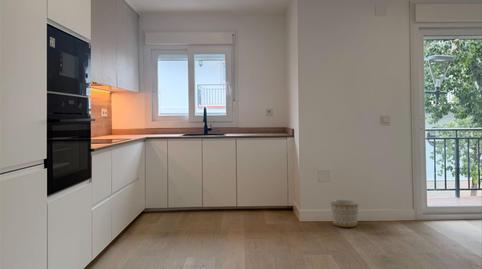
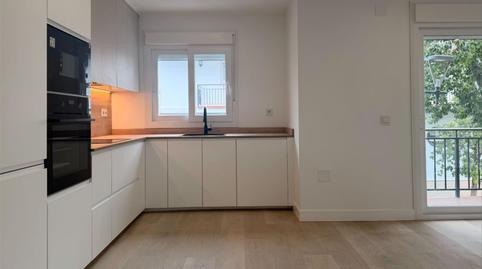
- planter (344, 213)
